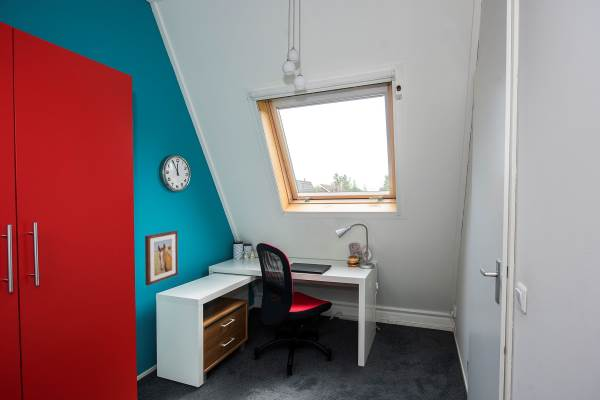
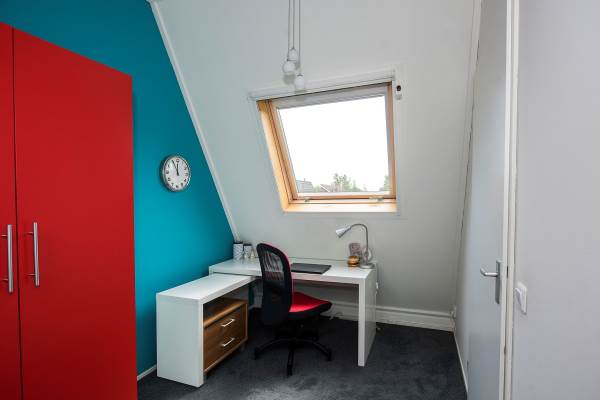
- wall art (162, 256)
